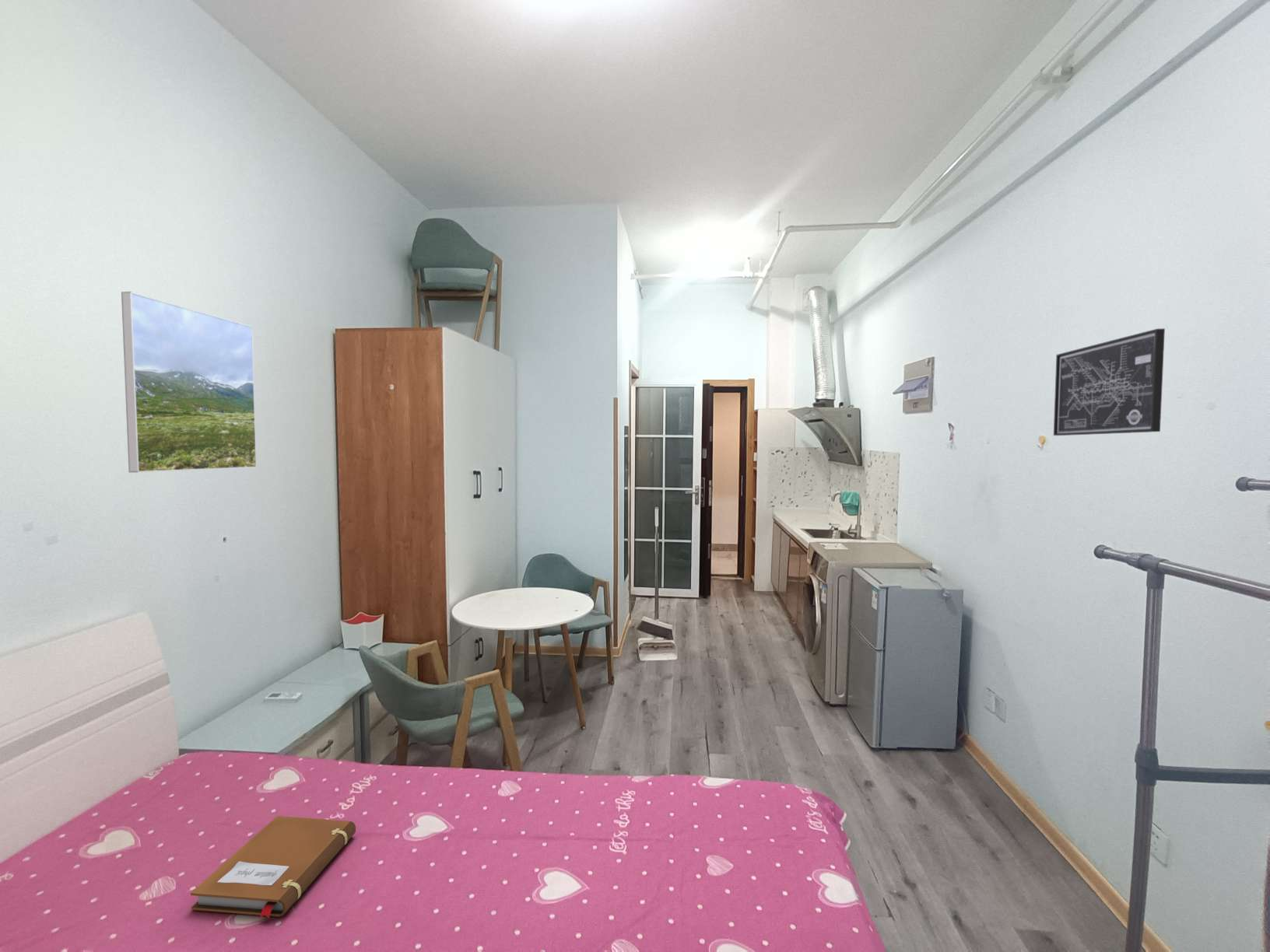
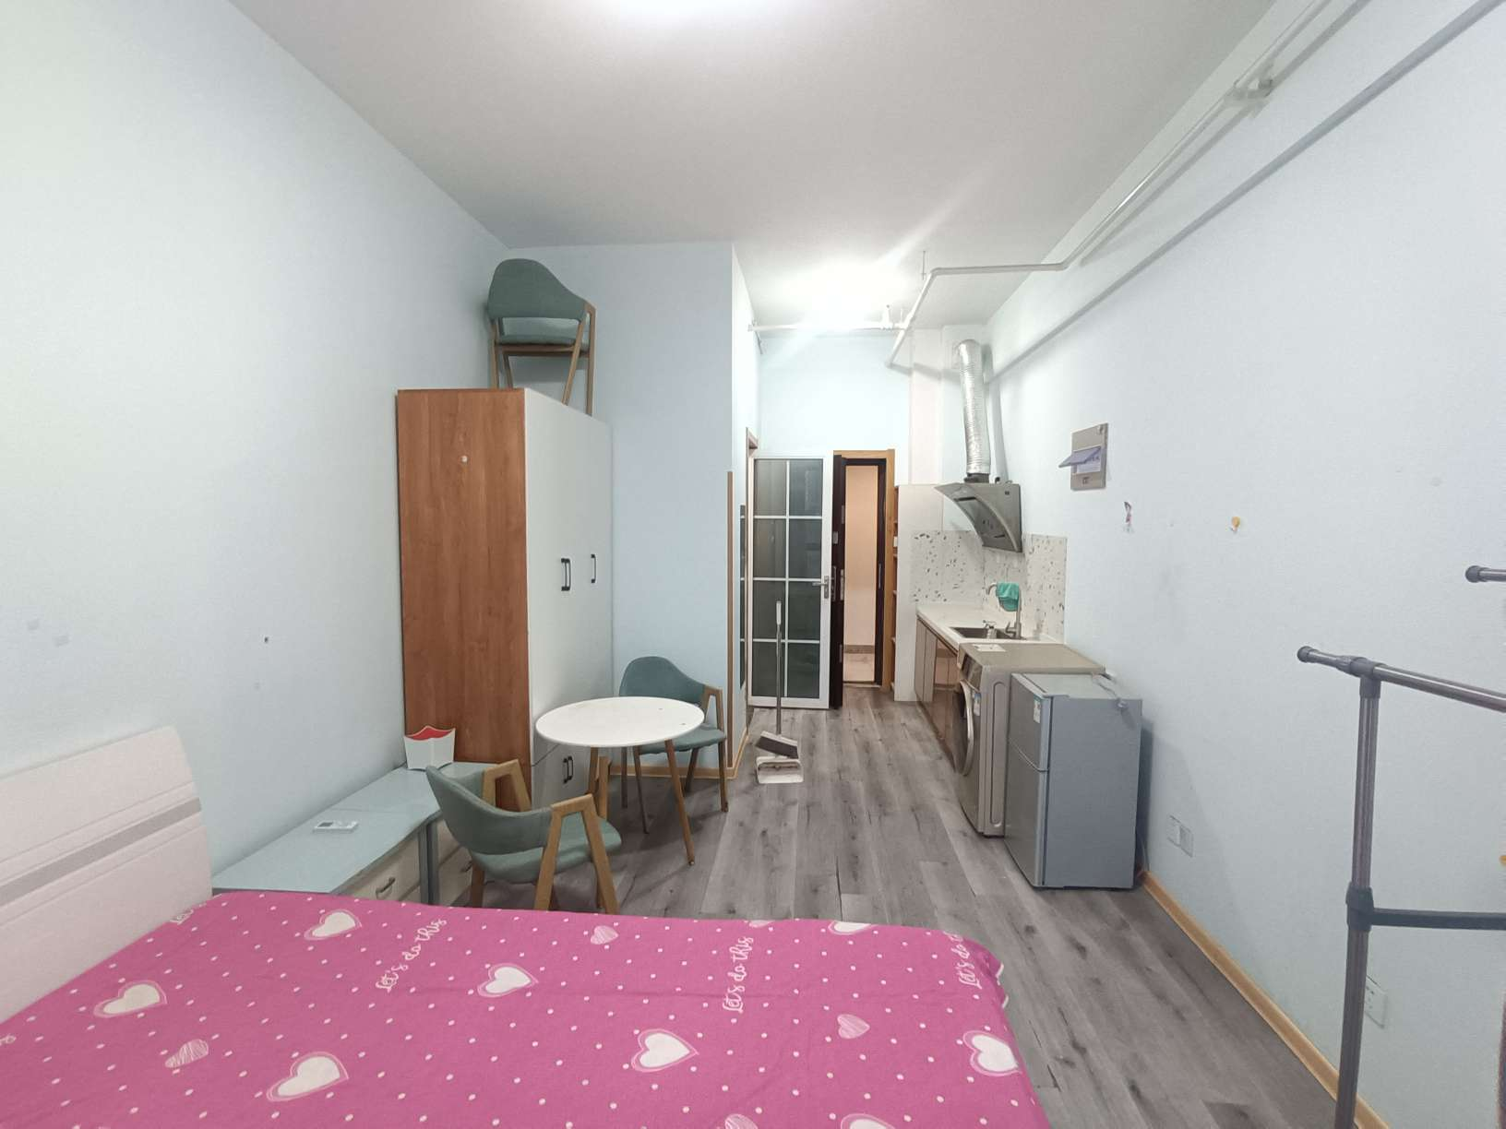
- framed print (198, 390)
- wall art (1102, 388)
- notebook (279, 863)
